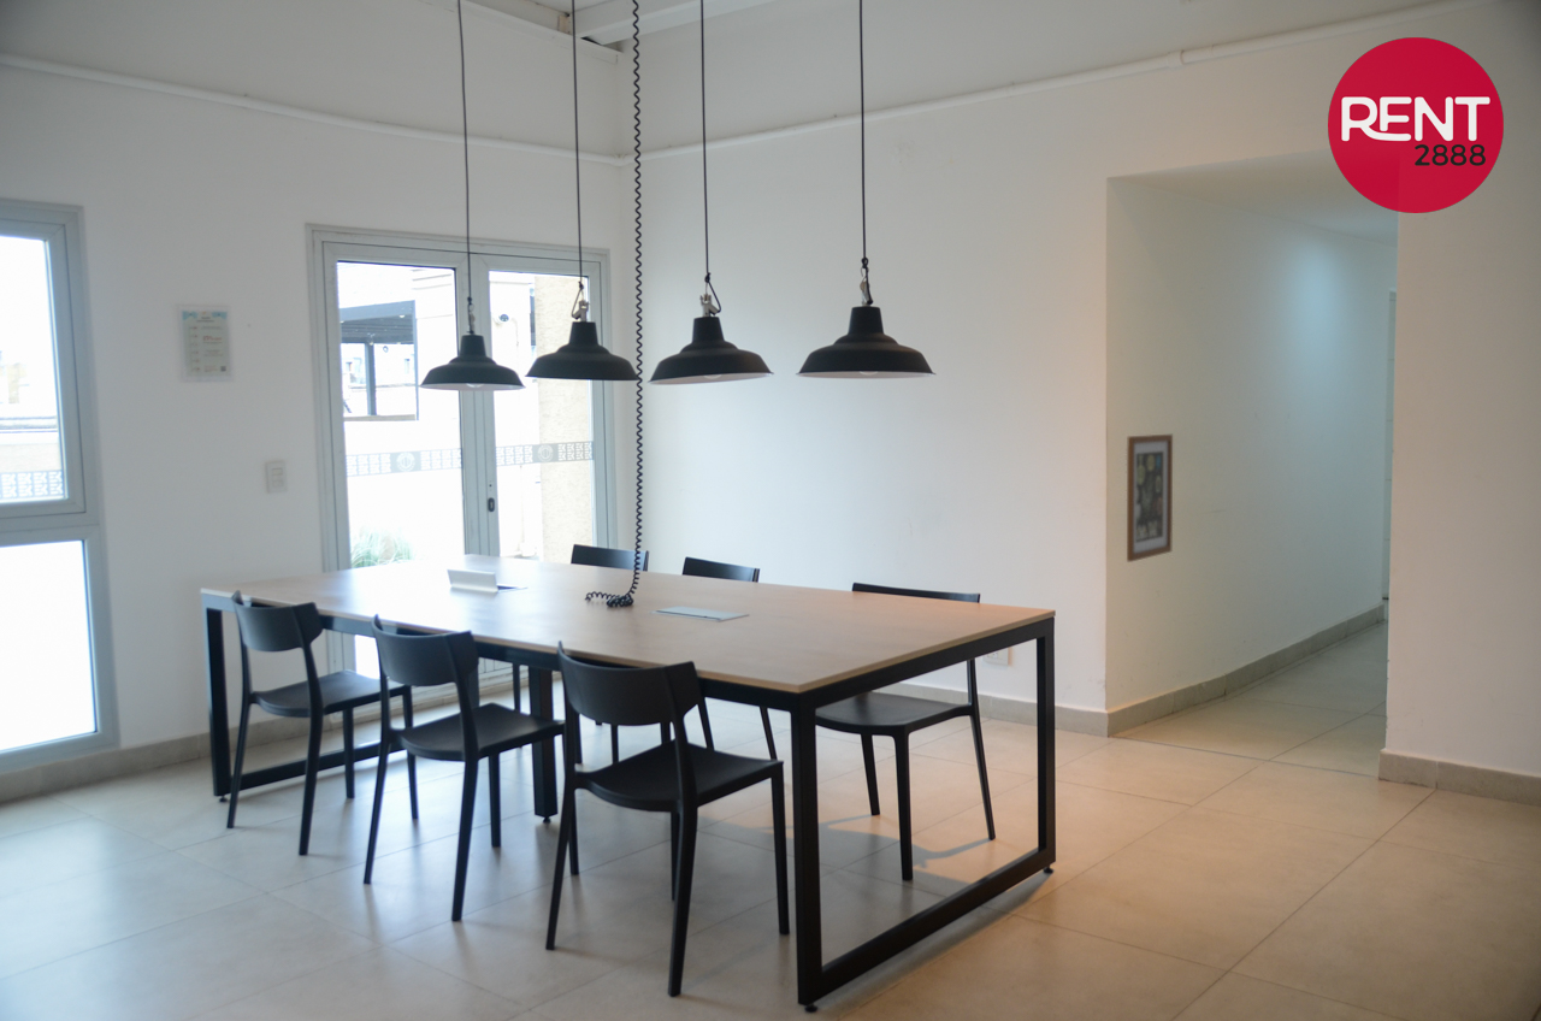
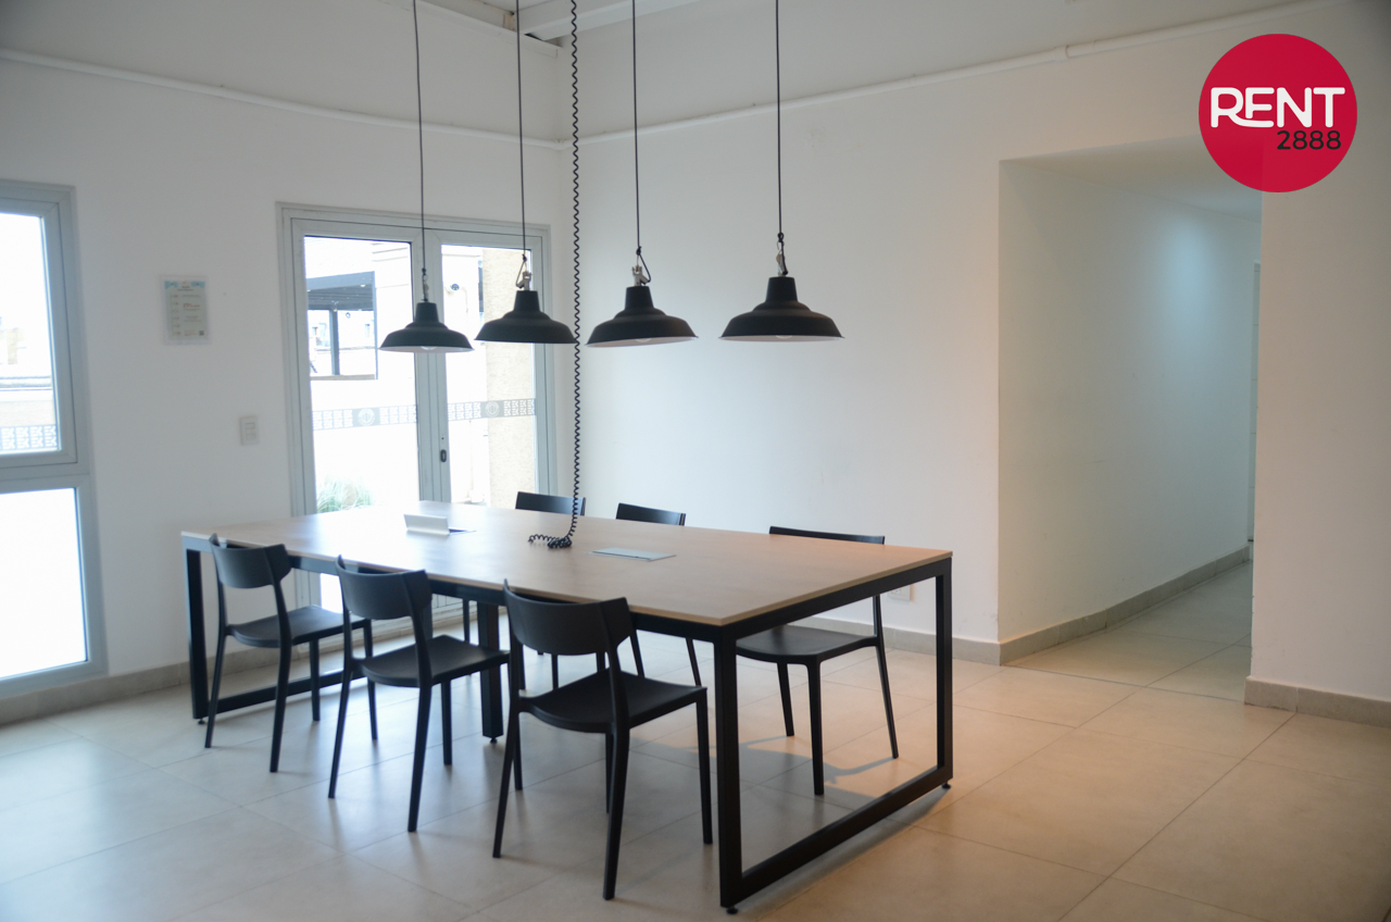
- wall art (1150, 496)
